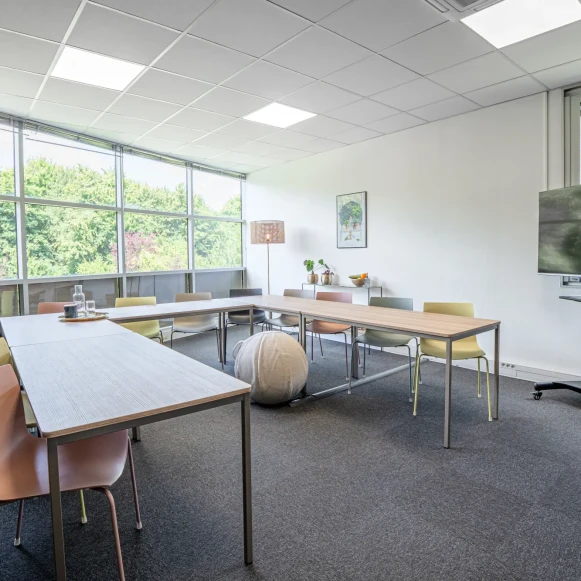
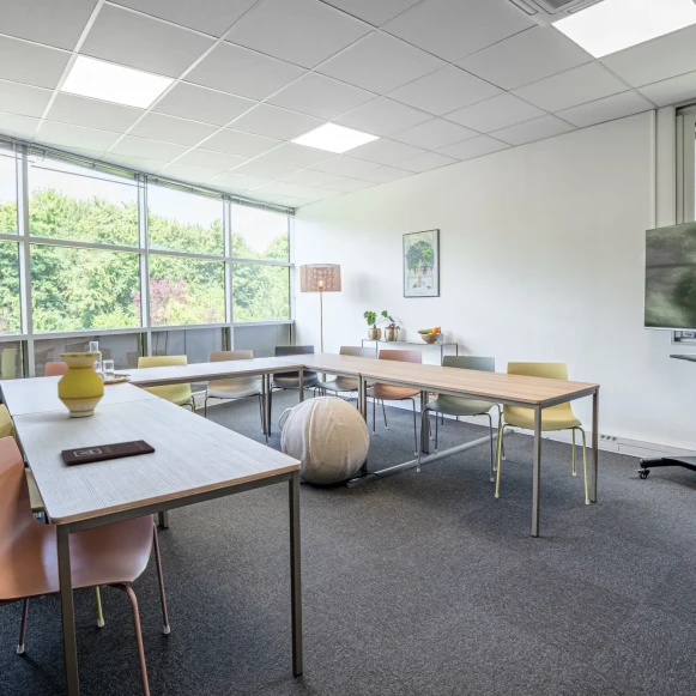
+ vase (80, 383)
+ book (108, 450)
